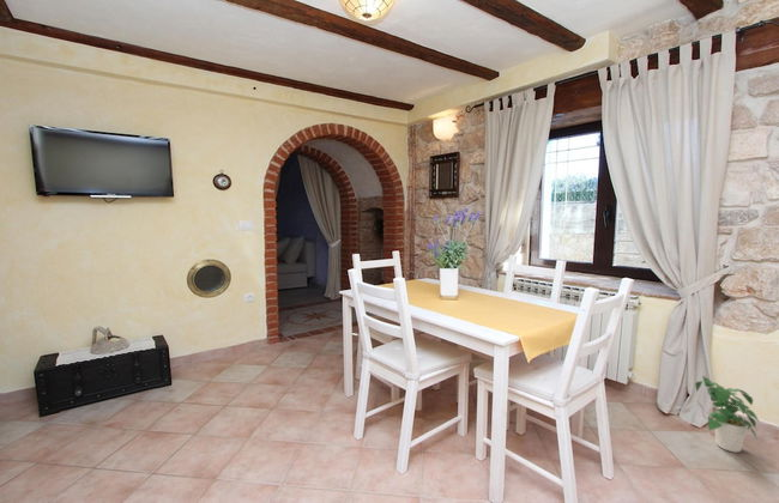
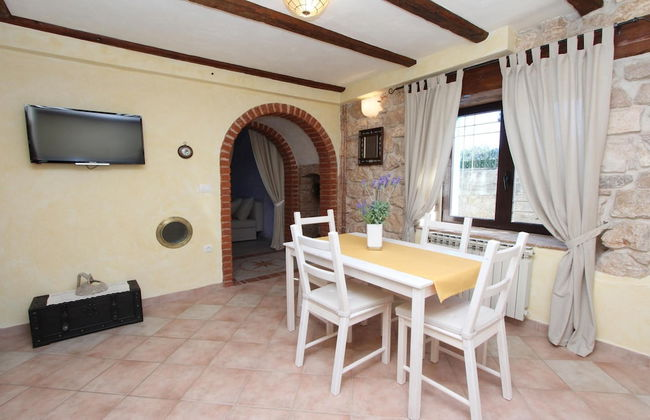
- potted plant (725, 414)
